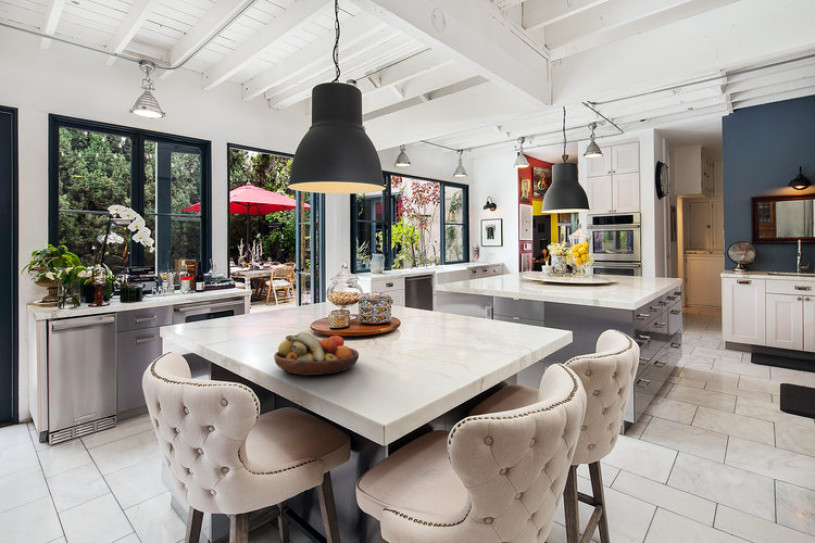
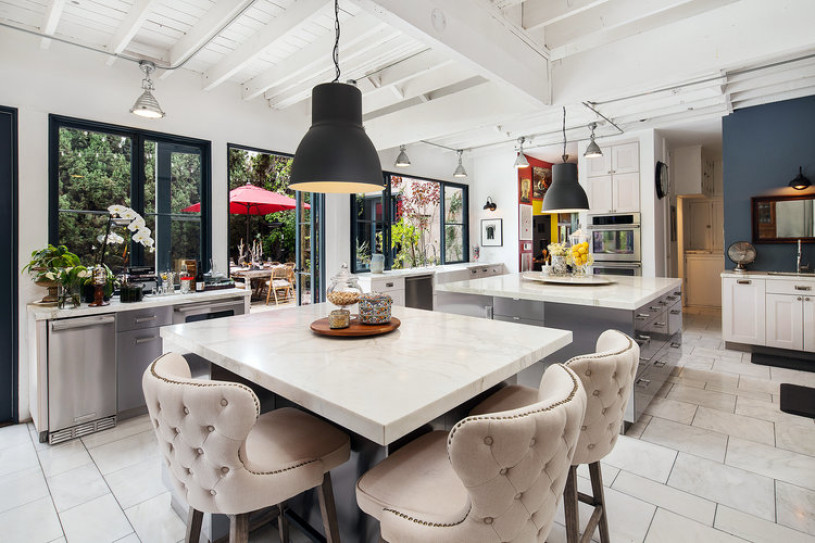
- fruit bowl (317, 349)
